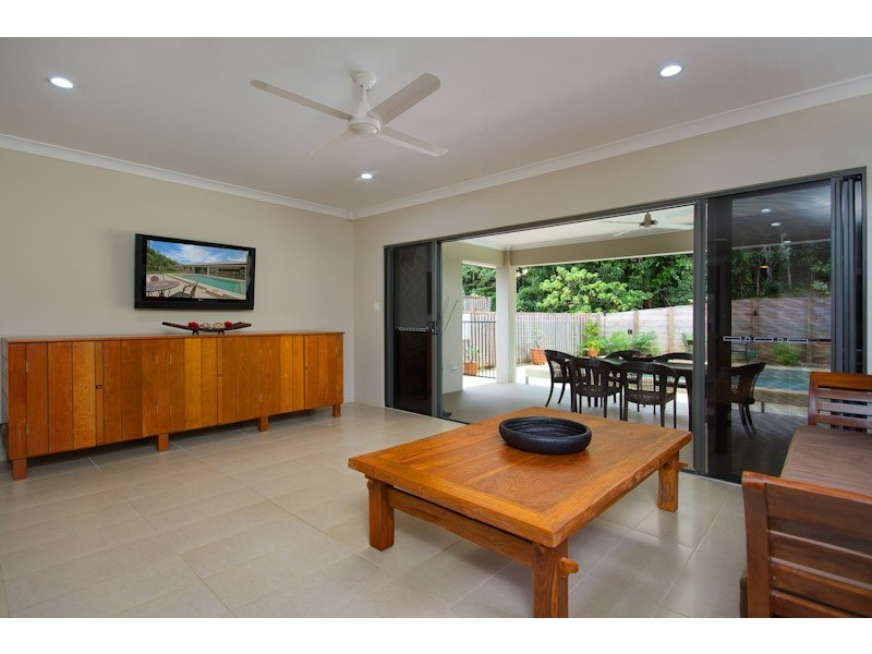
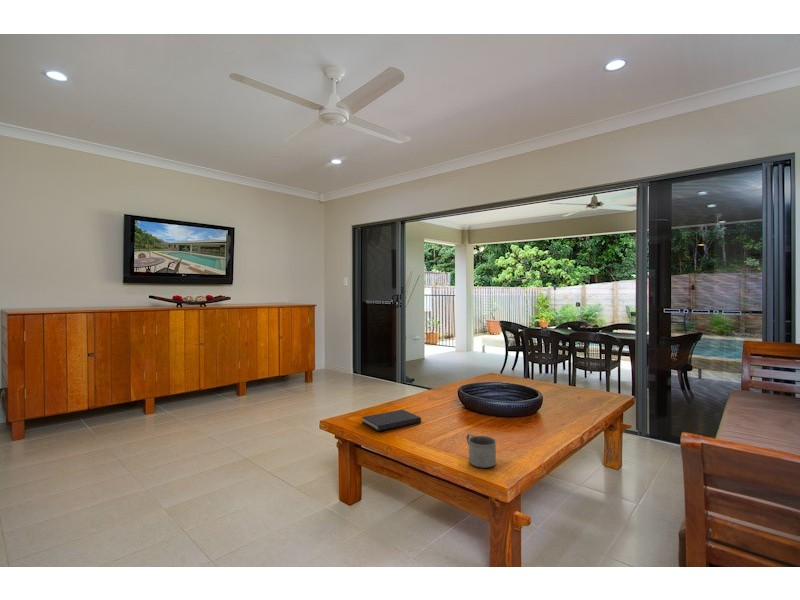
+ diary (391, 419)
+ mug (480, 450)
